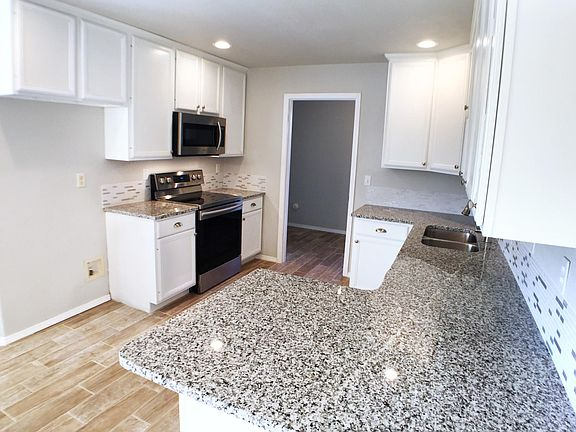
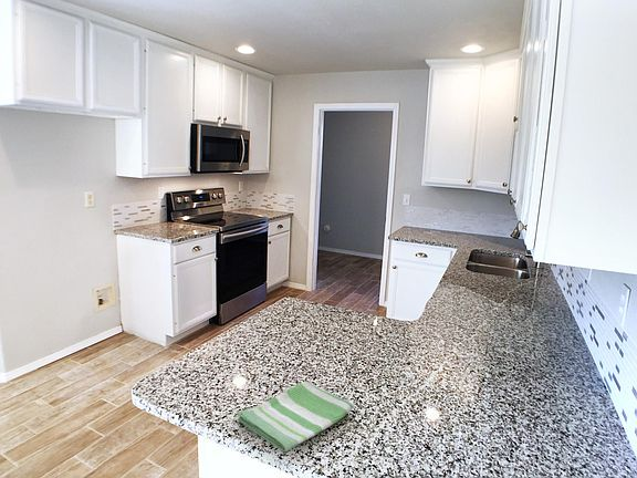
+ dish towel (296, 411)
